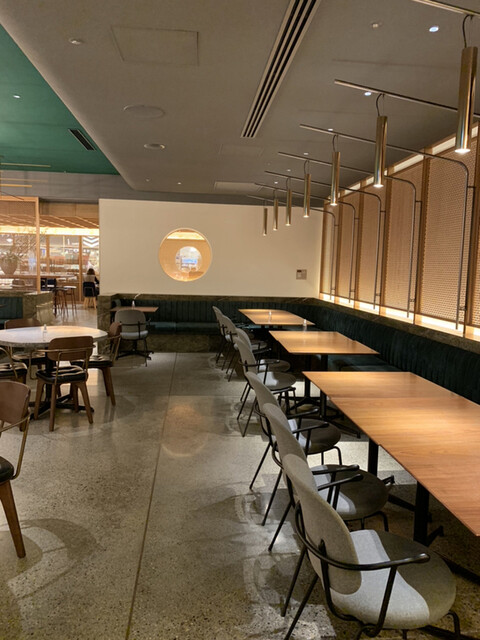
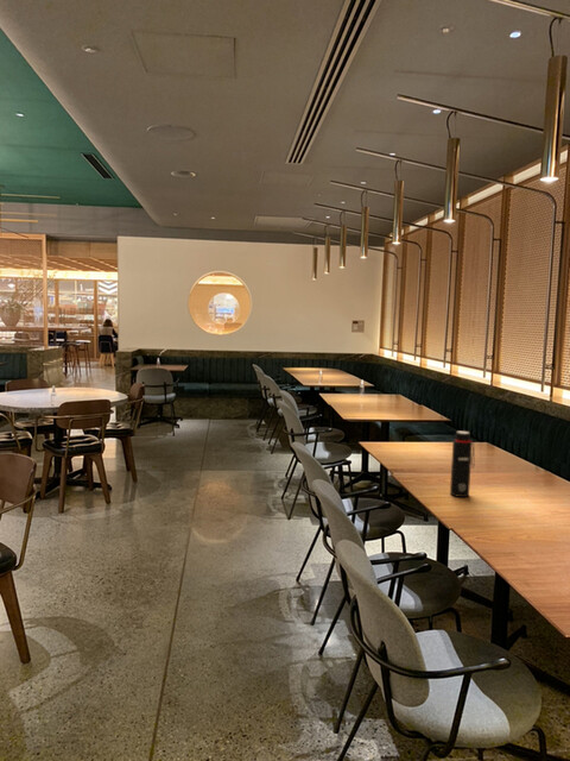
+ water bottle (463, 463)
